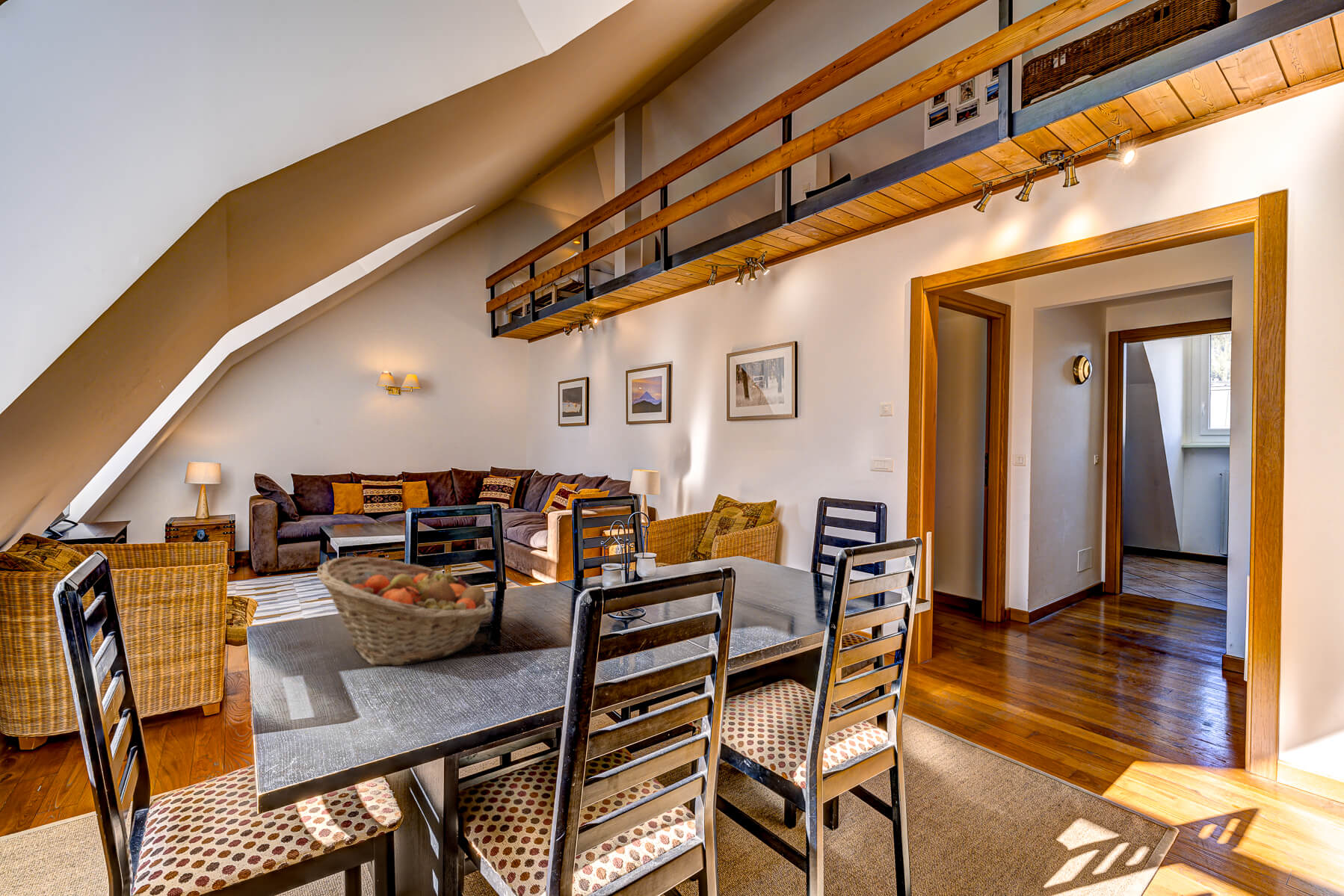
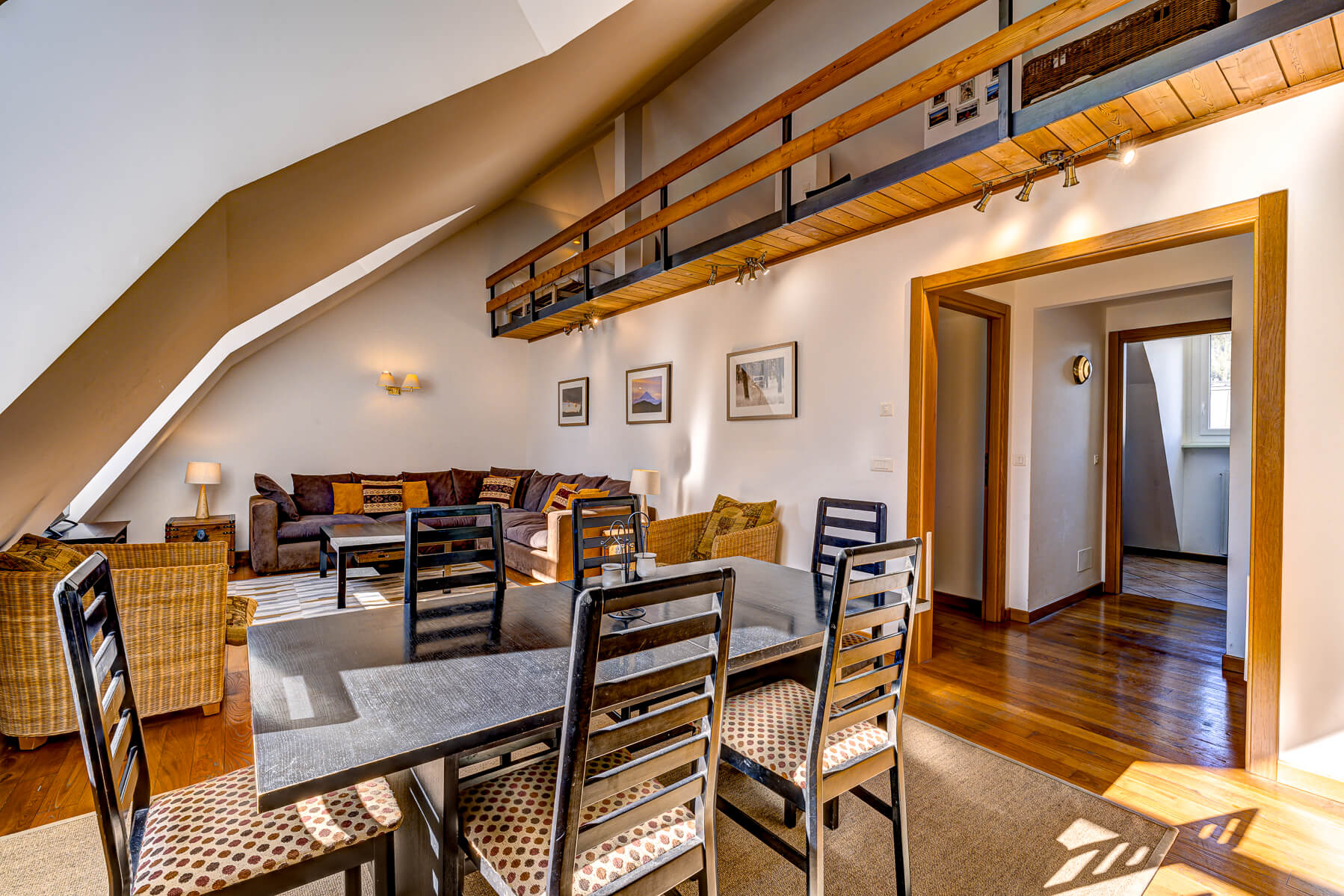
- fruit basket (408, 600)
